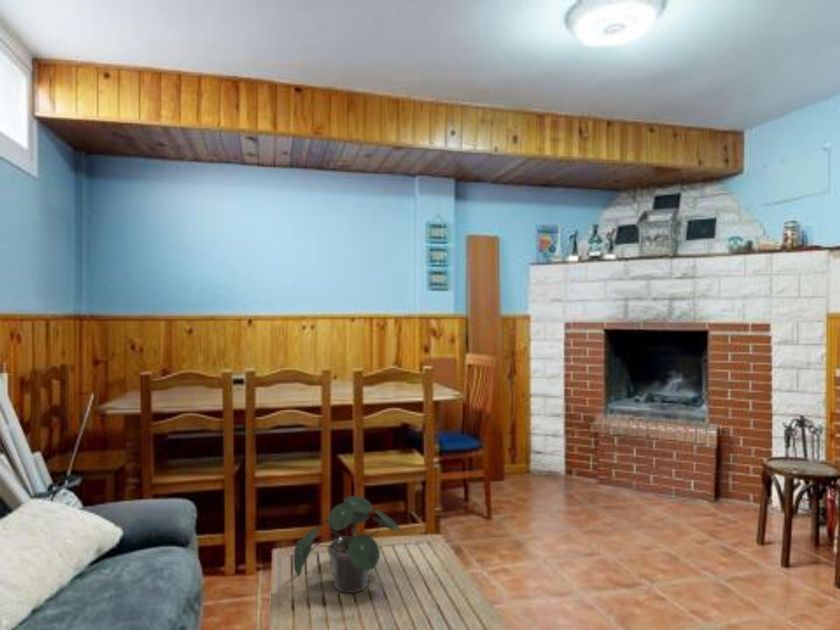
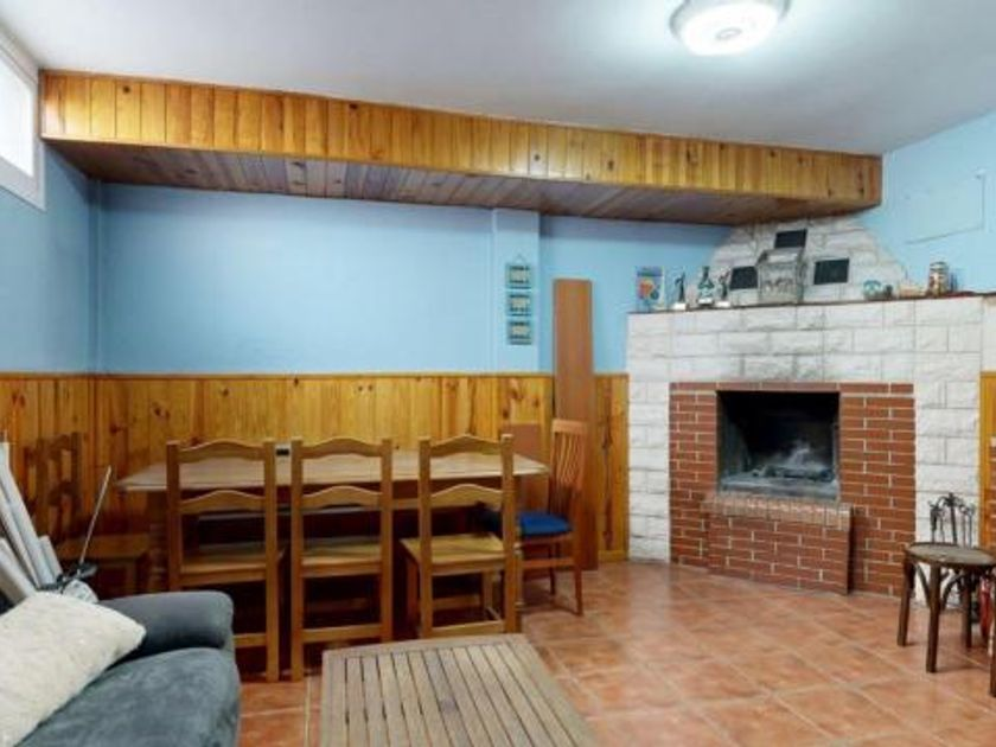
- potted plant (348, 541)
